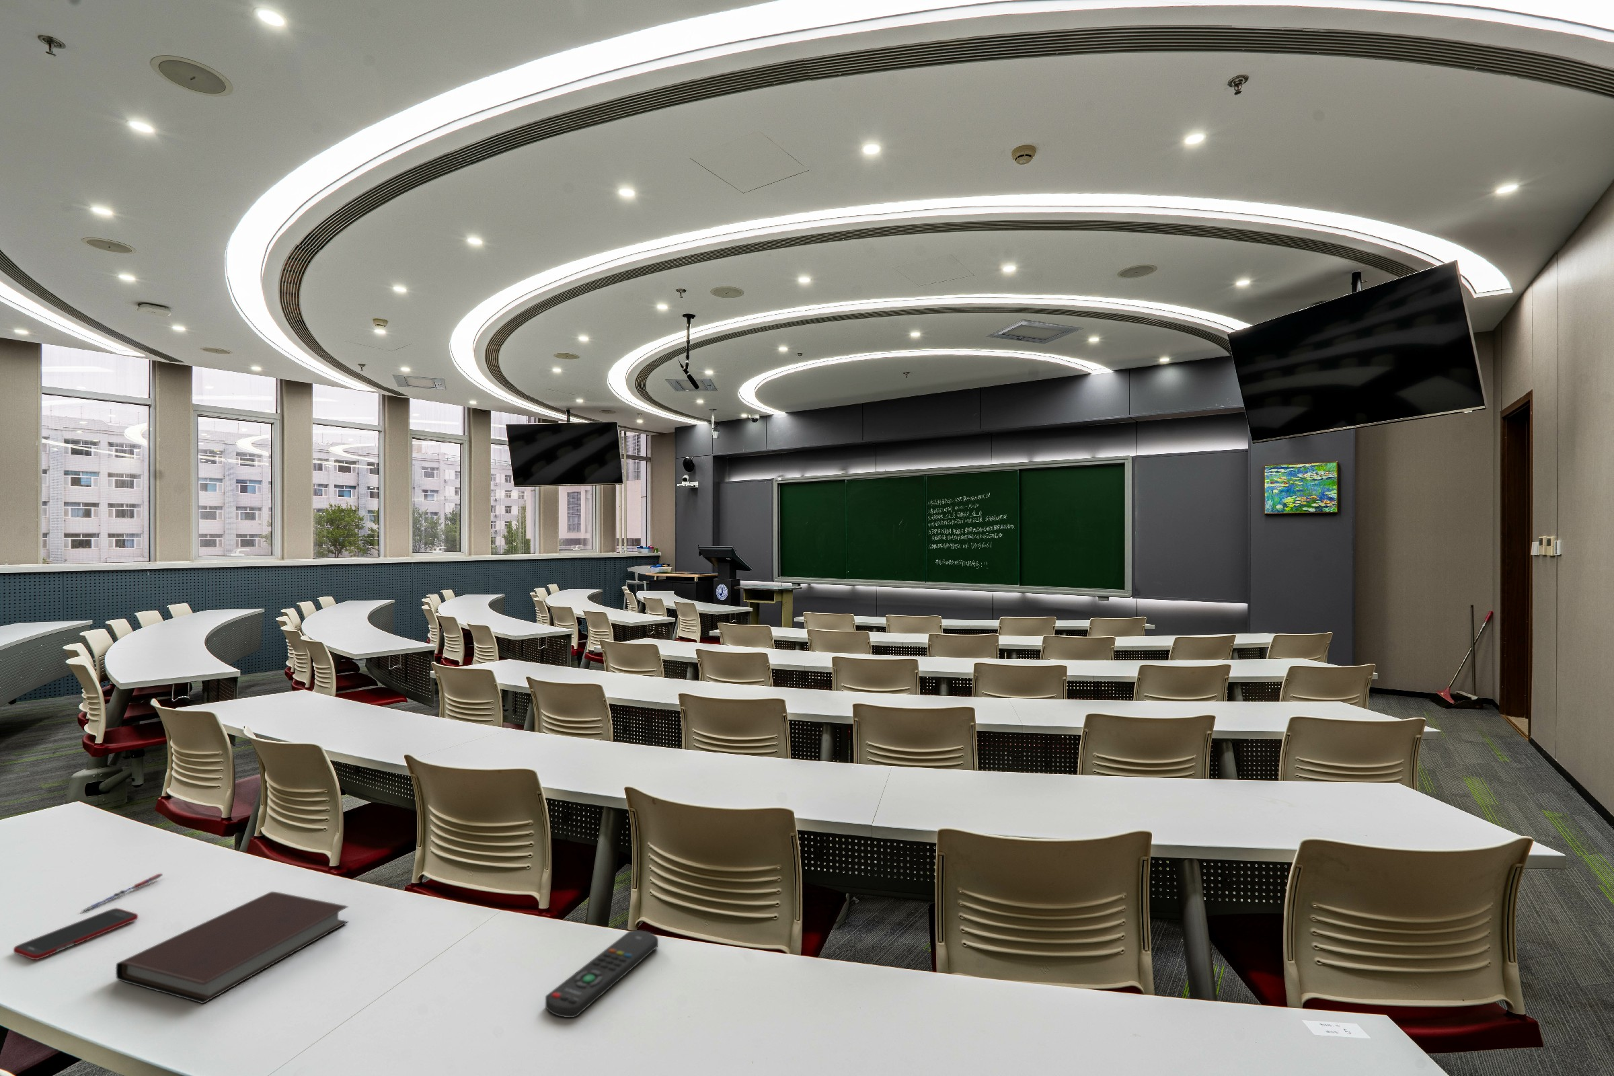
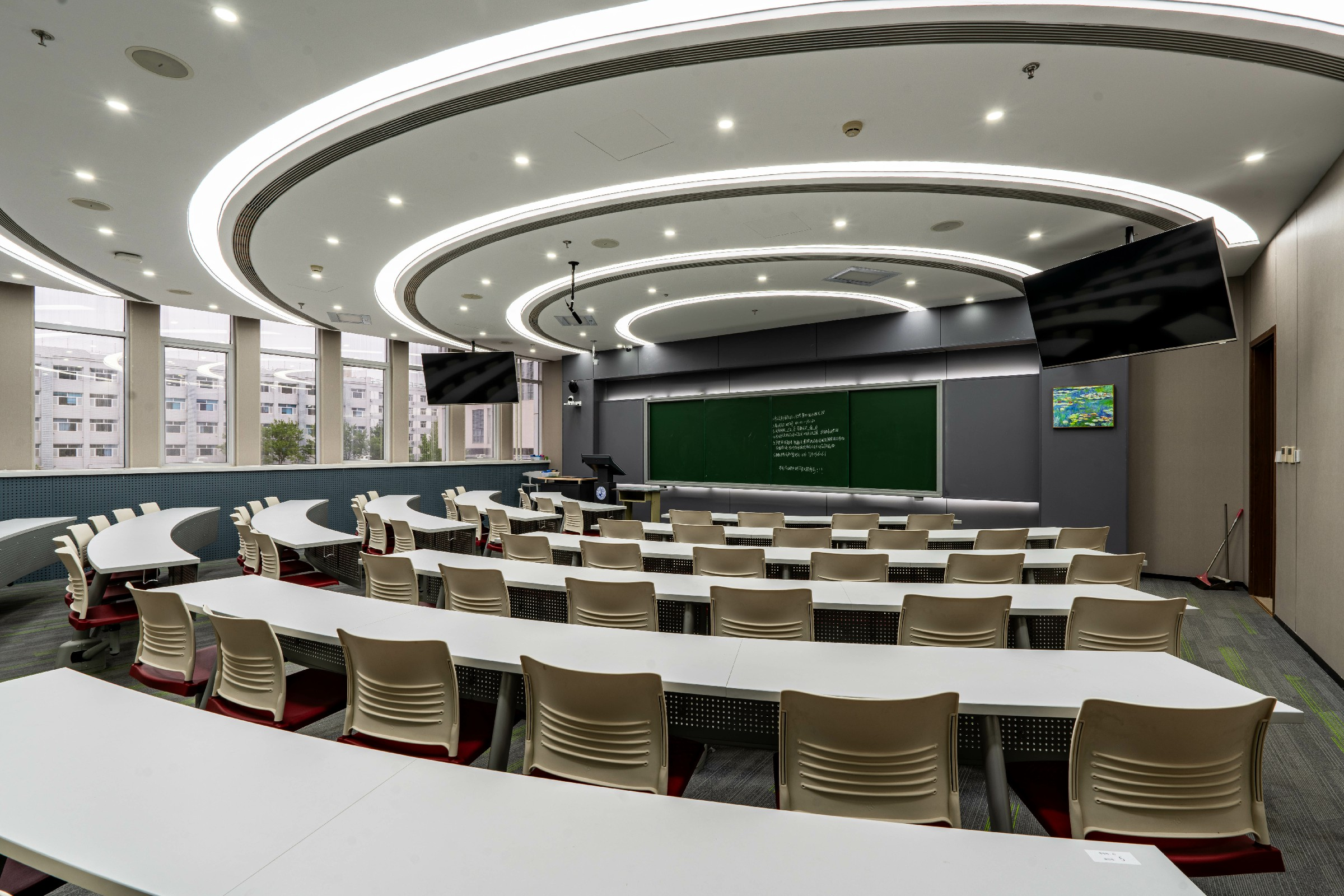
- pen (124, 891)
- cell phone (78, 933)
- remote control (605, 969)
- notebook (240, 940)
